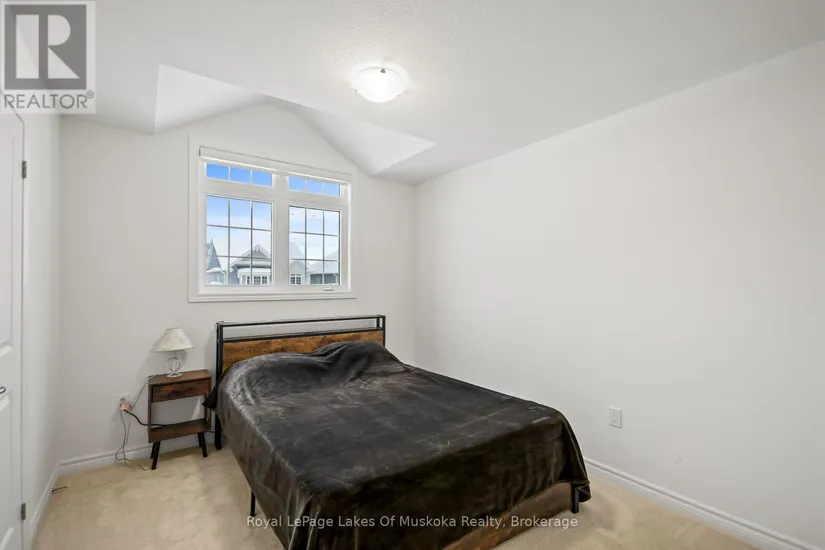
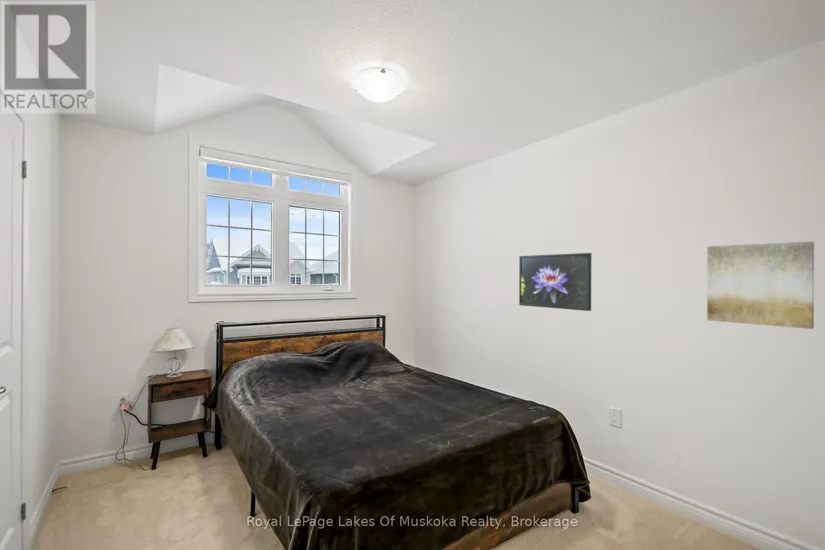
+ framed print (552, 281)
+ wall art (756, 284)
